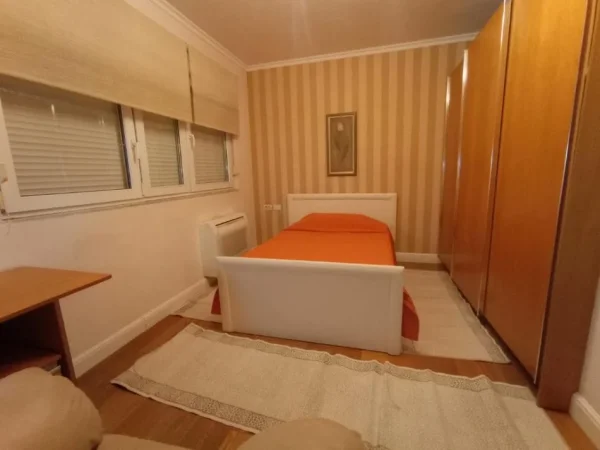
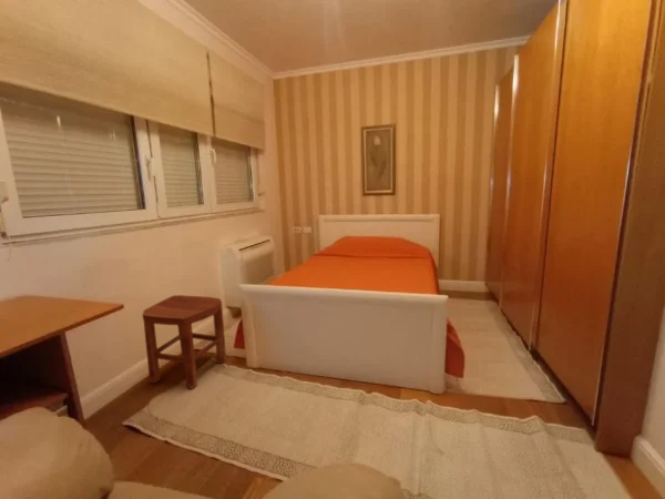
+ stool (186, 337)
